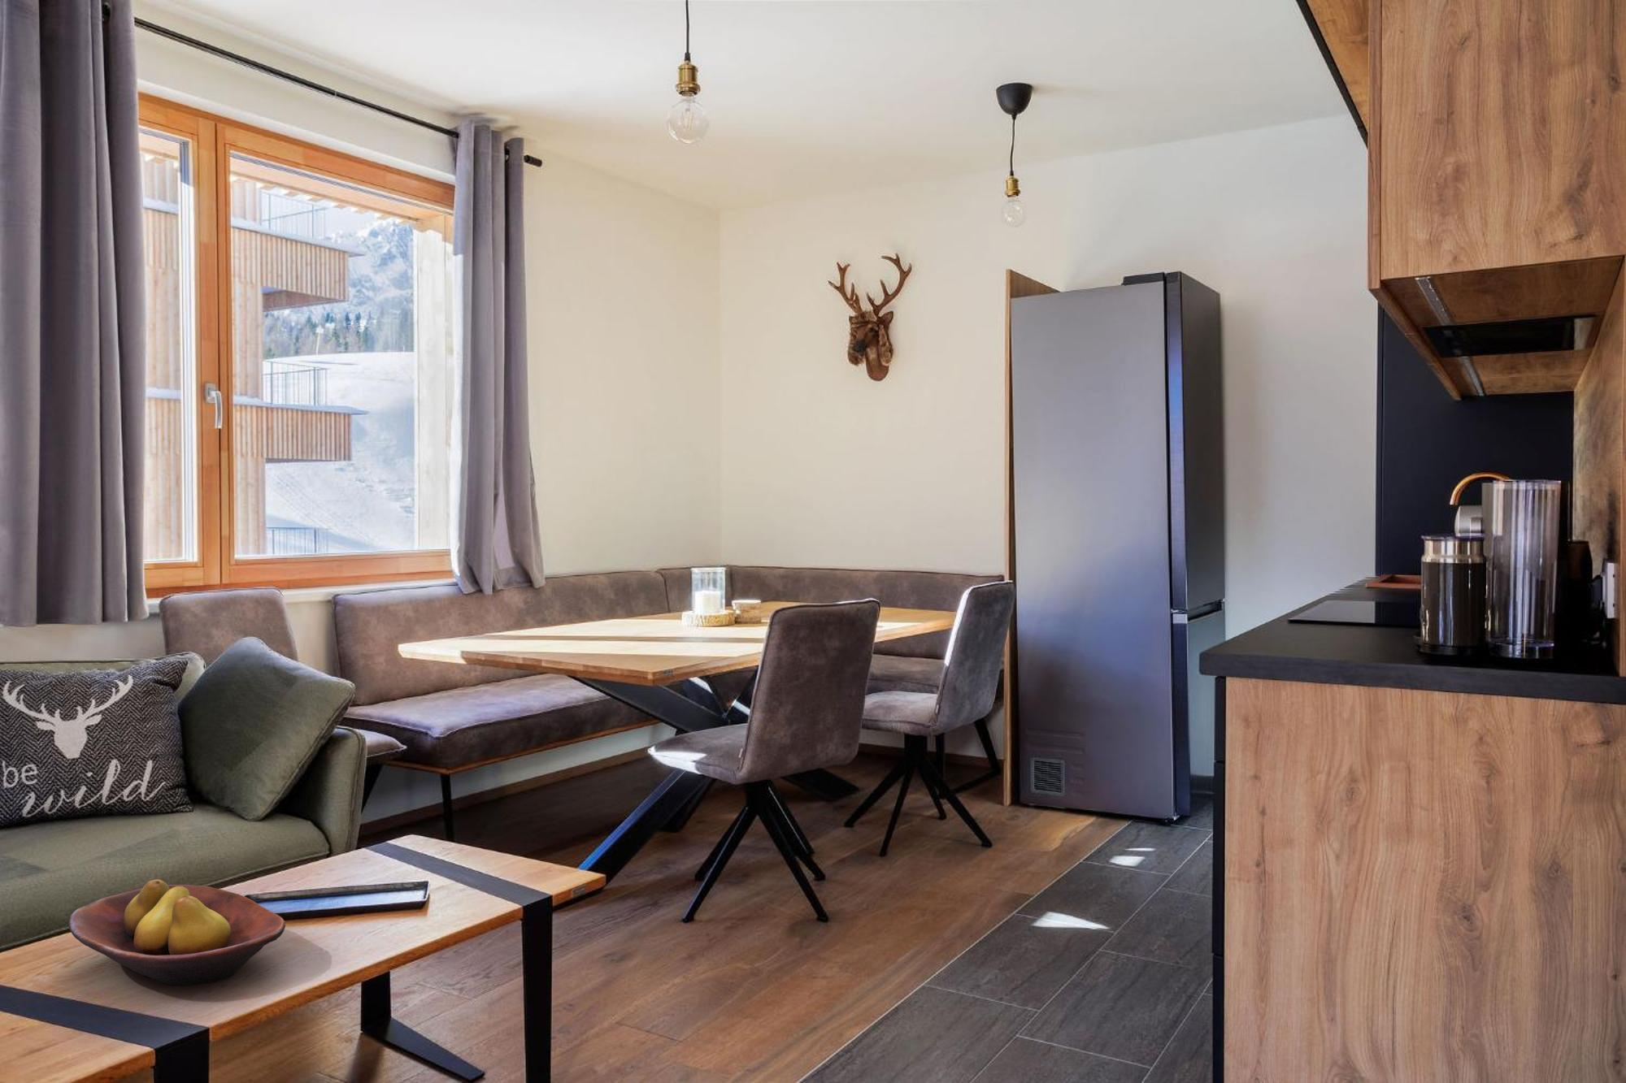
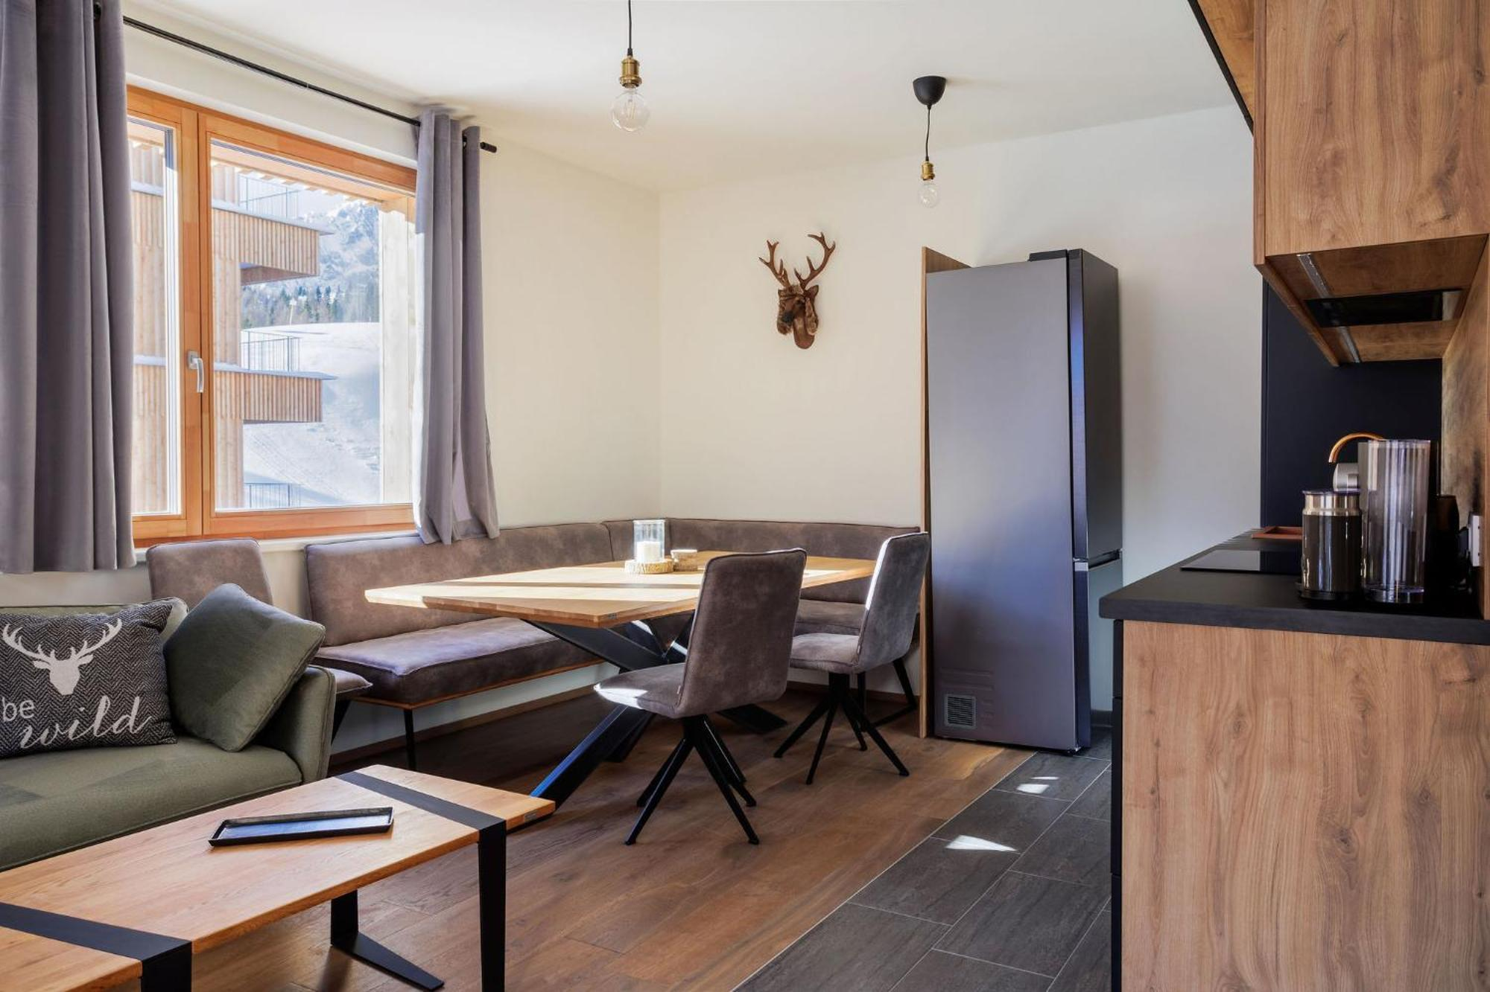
- fruit bowl (175, 922)
